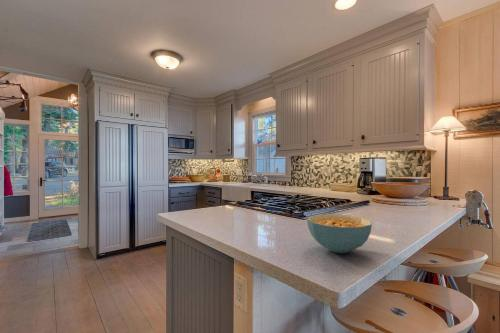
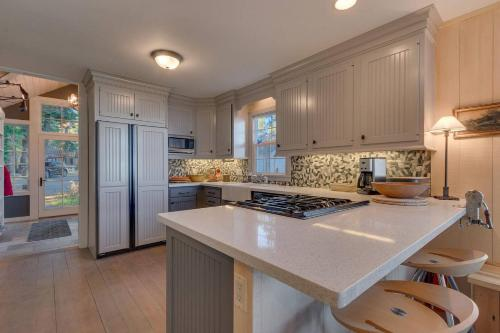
- cereal bowl (338, 235)
